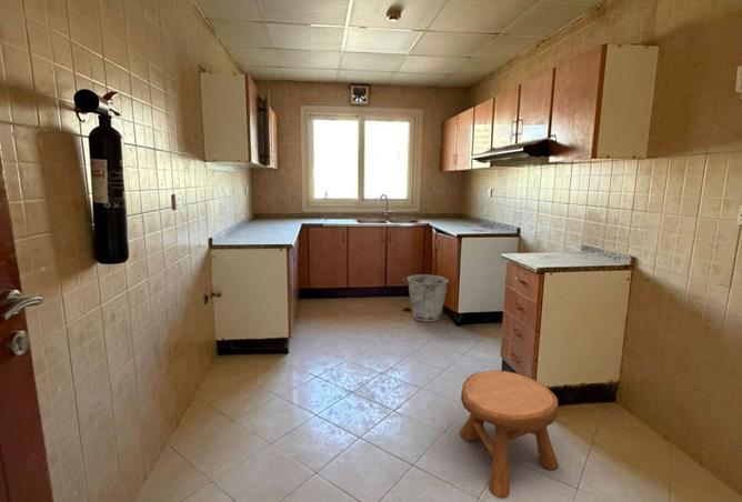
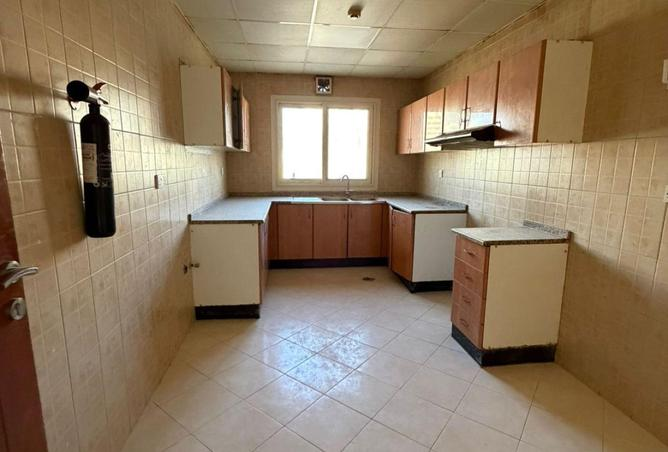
- bucket (424, 298)
- stool (499, 422)
